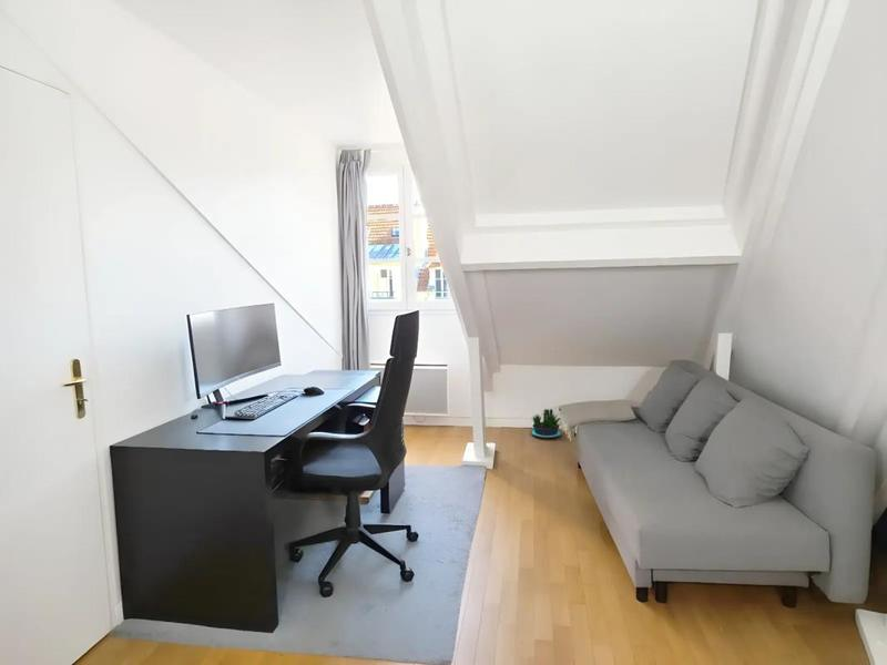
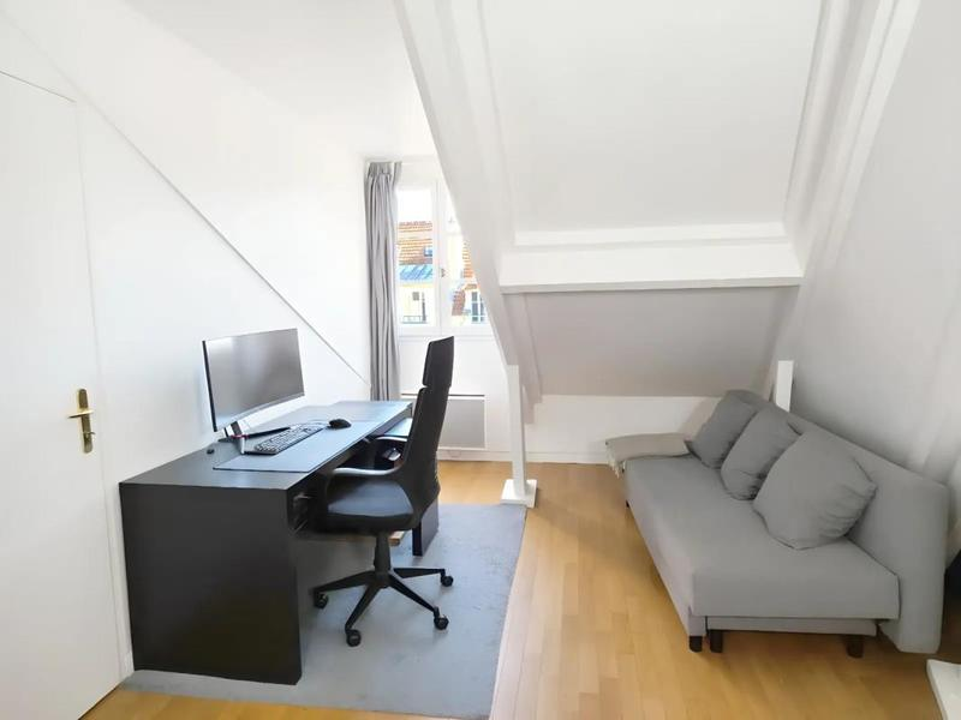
- potted plant (548, 422)
